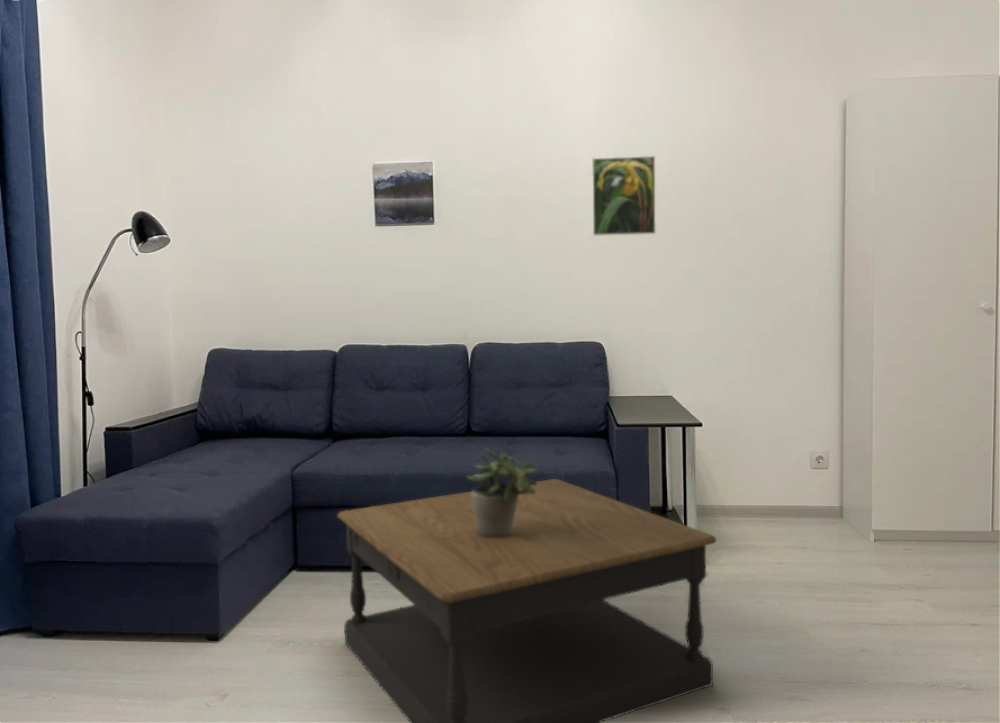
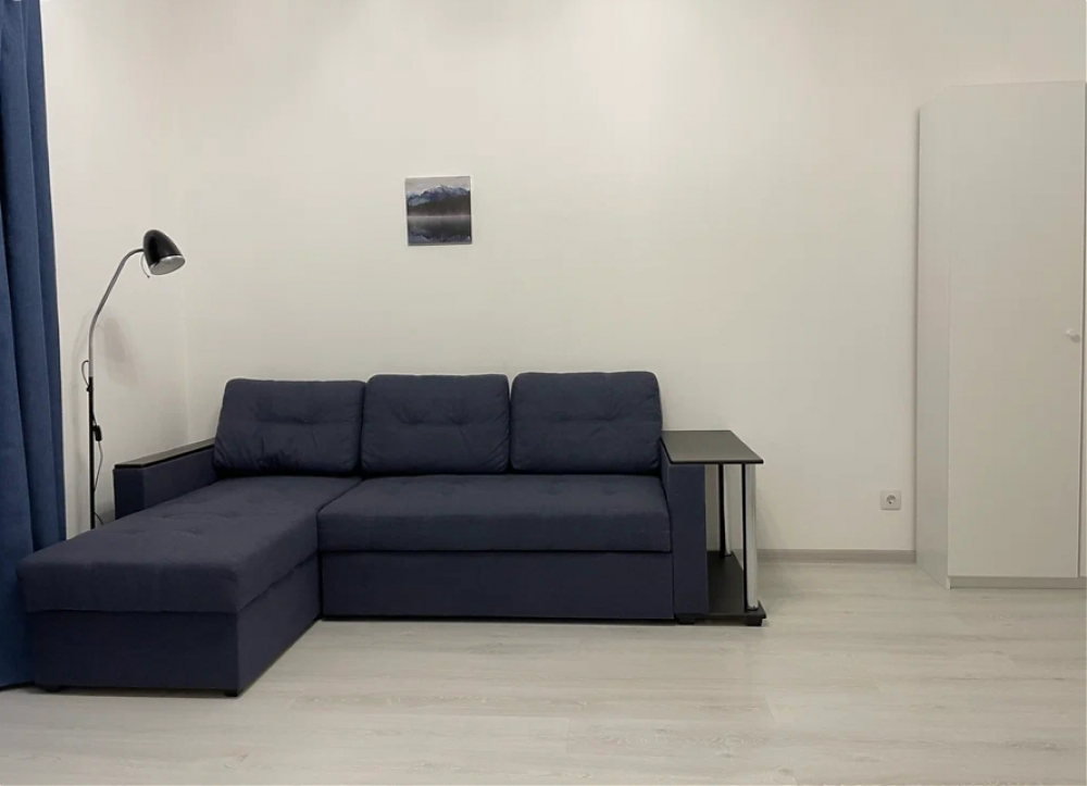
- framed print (623, 196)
- potted plant (505, 490)
- coffee table (515, 592)
